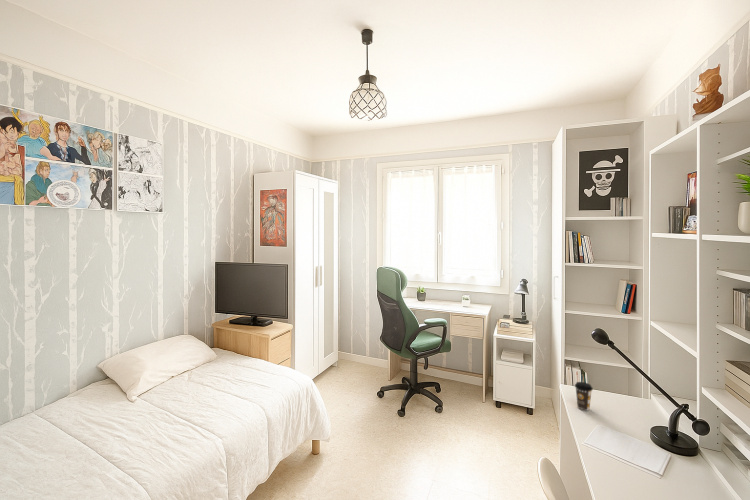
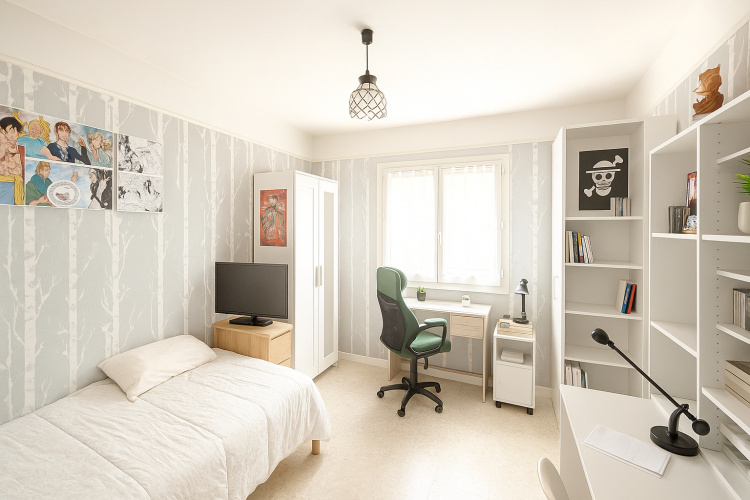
- coffee cup (583, 396)
